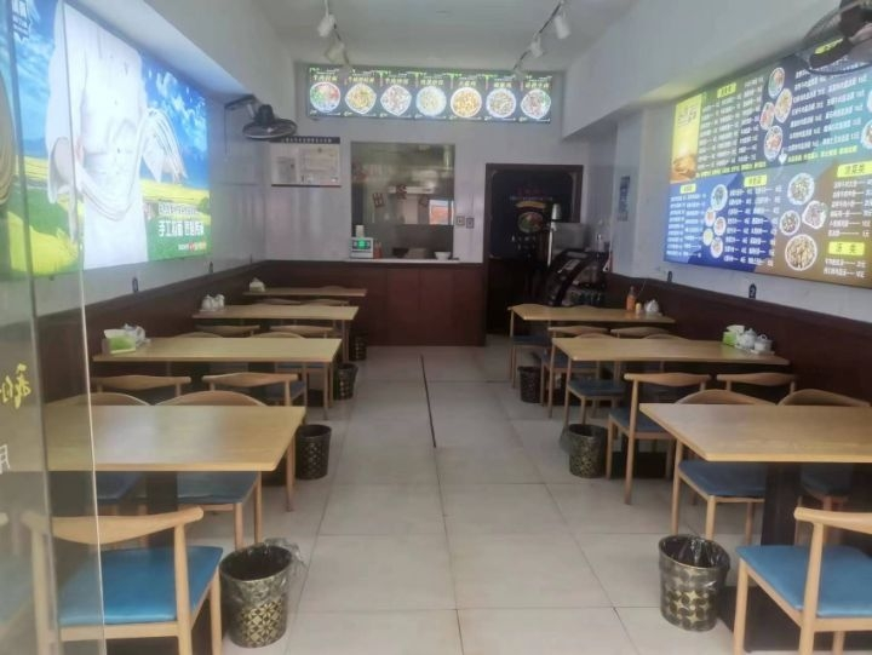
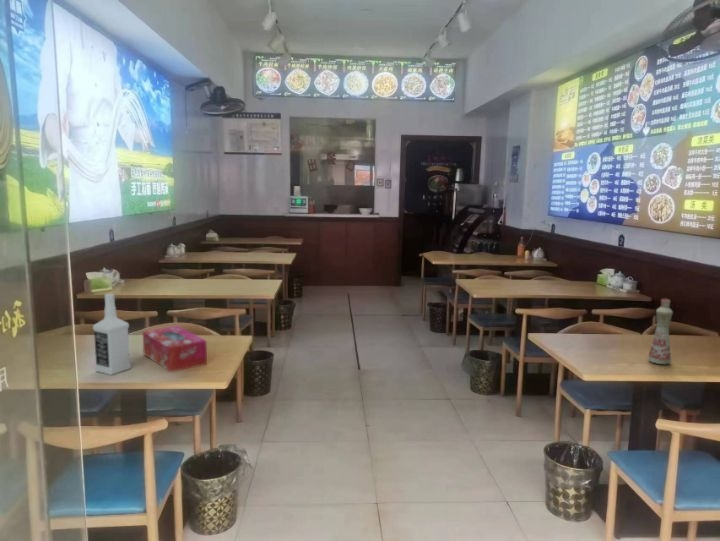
+ vodka (111, 332)
+ tissue box (174, 347)
+ bottle (662, 330)
